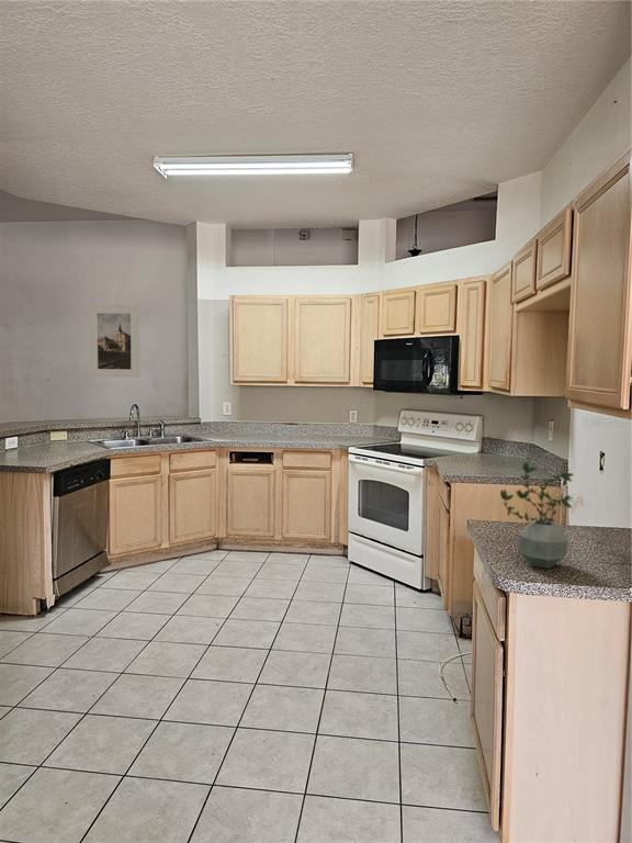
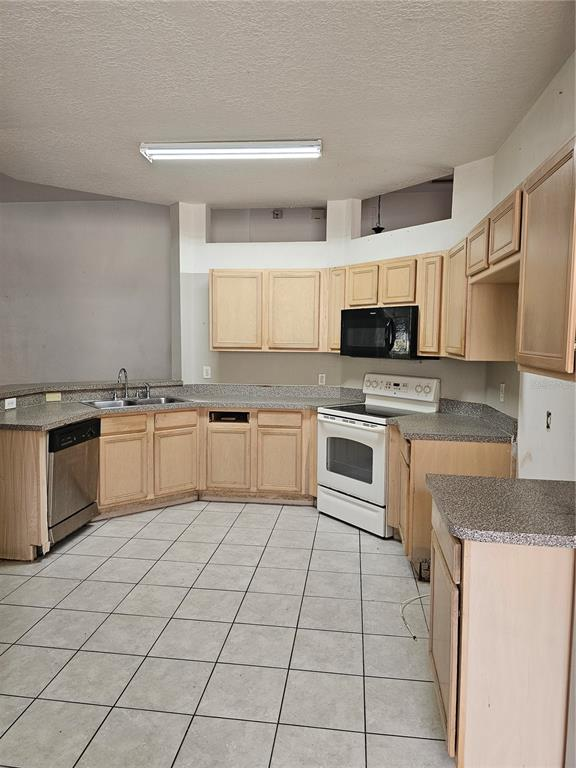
- potted plant (538, 510)
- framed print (114, 341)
